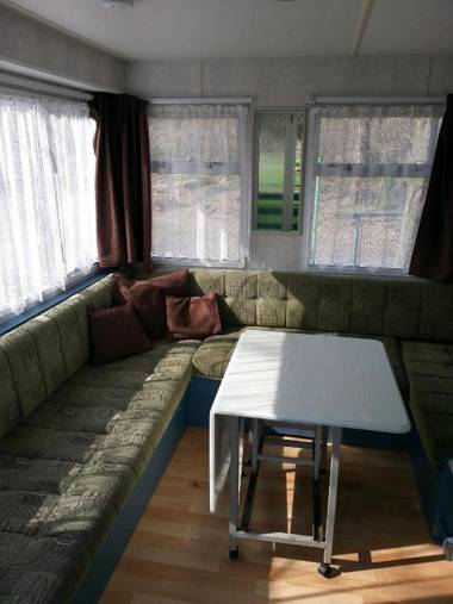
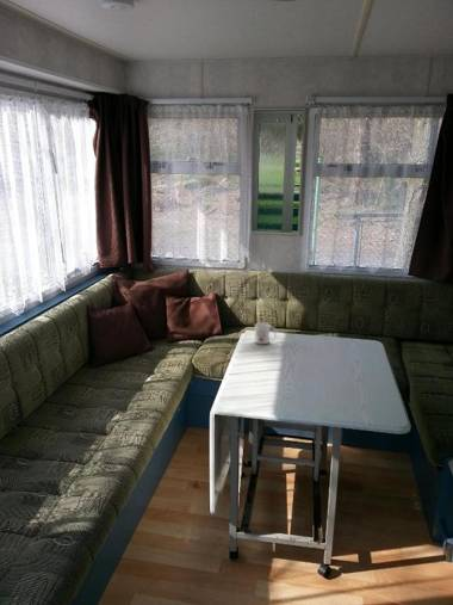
+ mug (265, 333)
